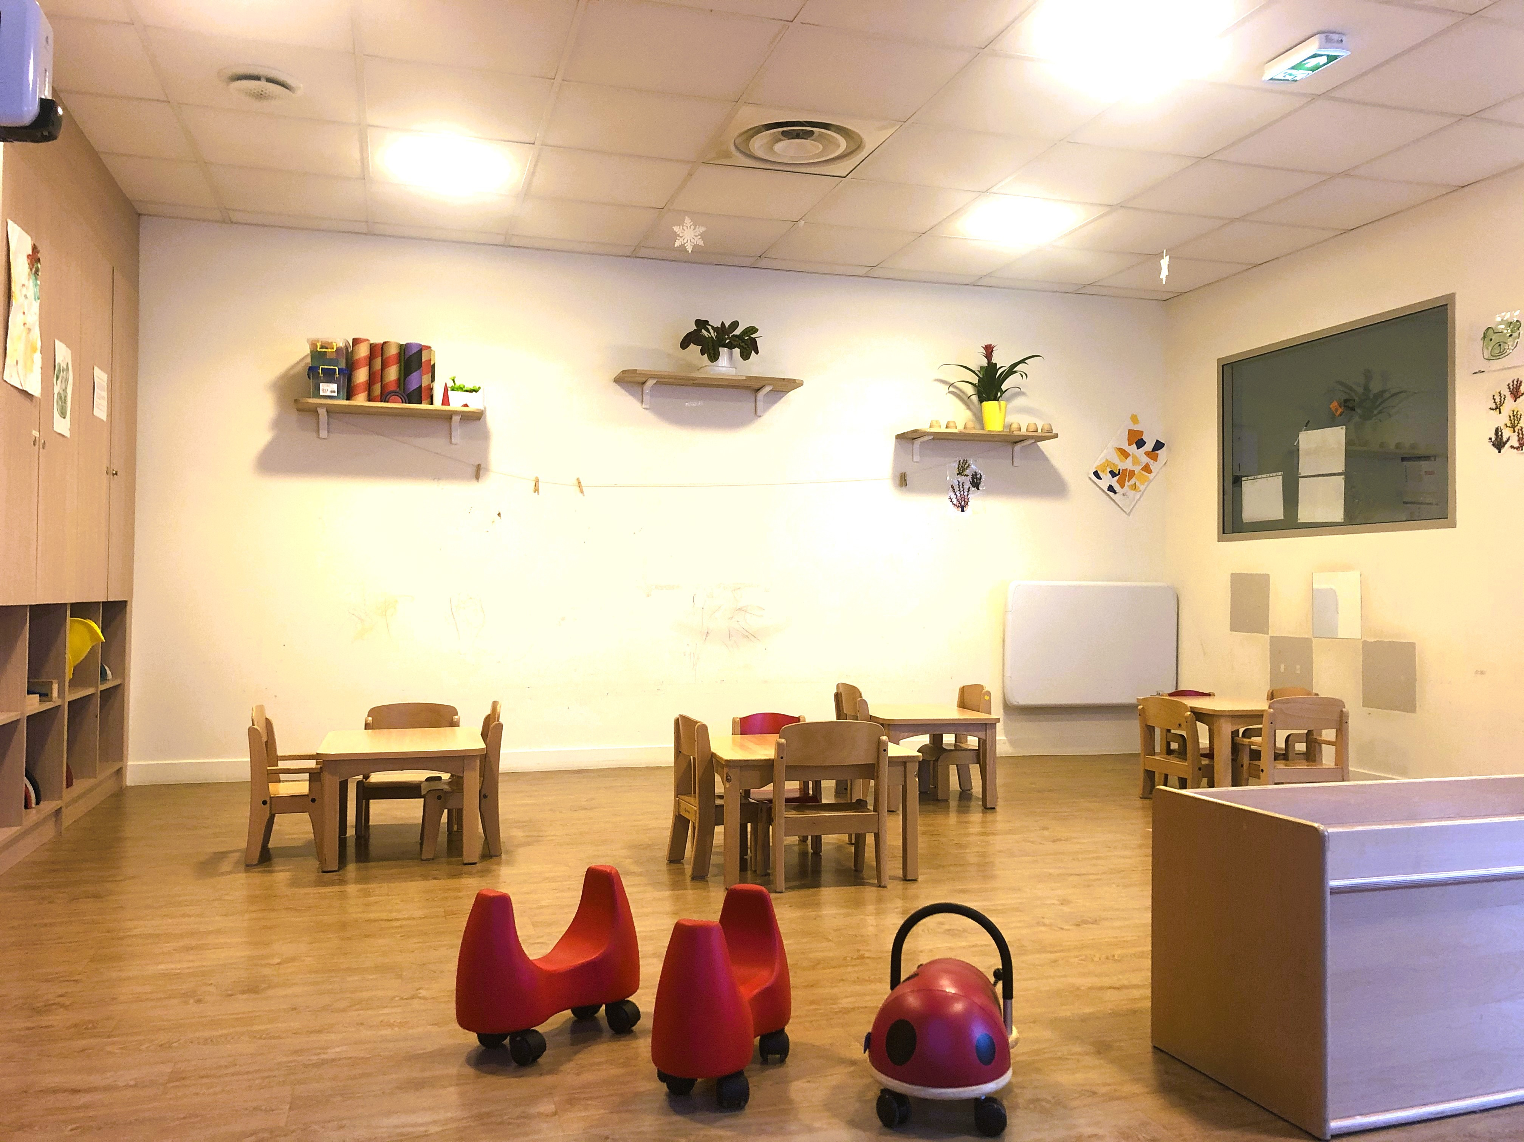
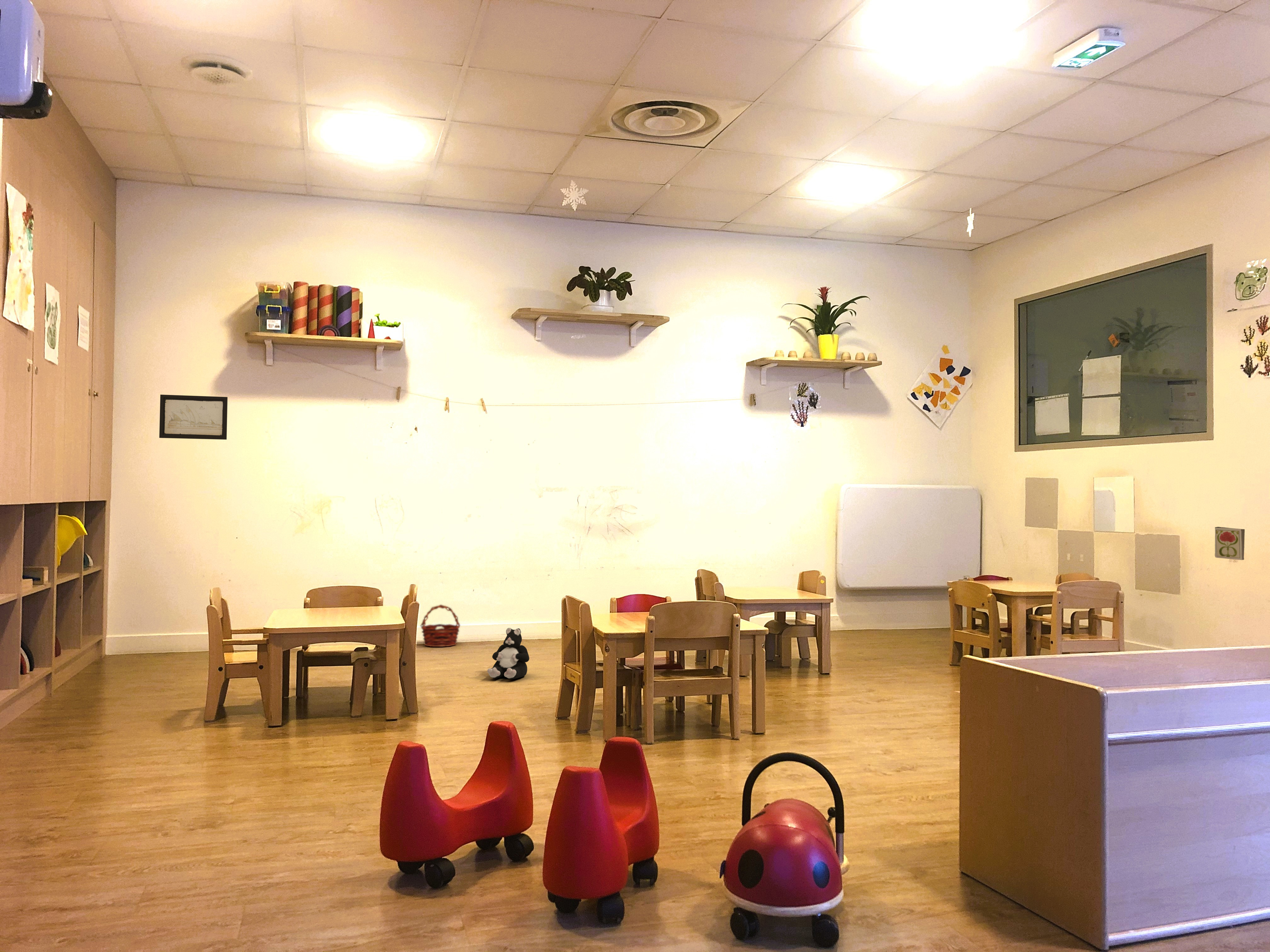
+ plush toy (509, 653)
+ basket (440, 625)
+ wall art (194, 417)
+ decorative tile (1229, 543)
